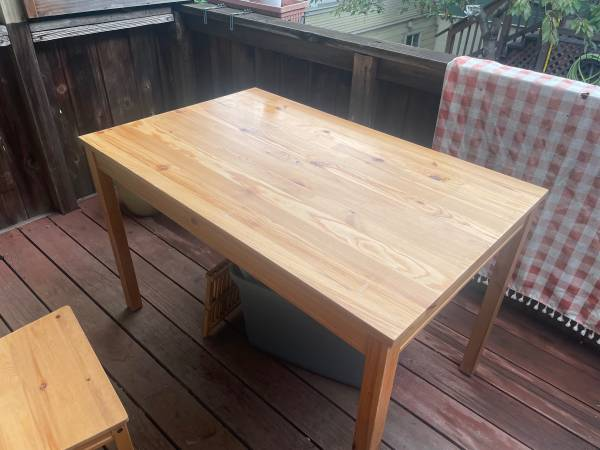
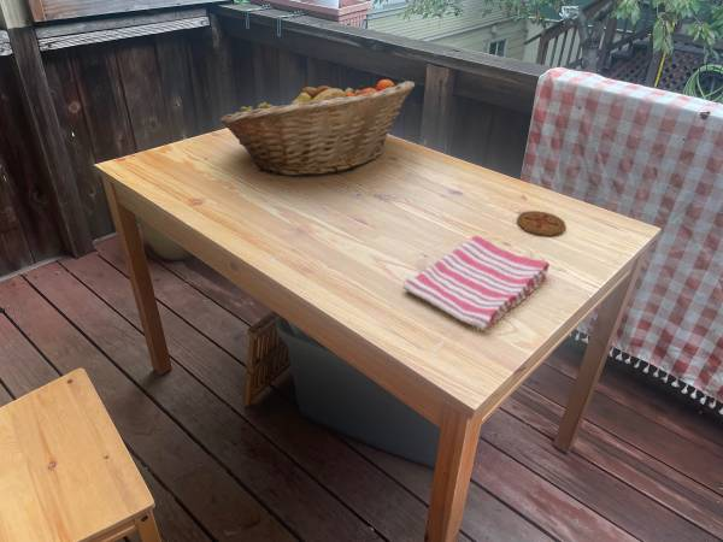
+ dish towel (477, 276)
+ coaster (541, 223)
+ fruit basket (321, 117)
